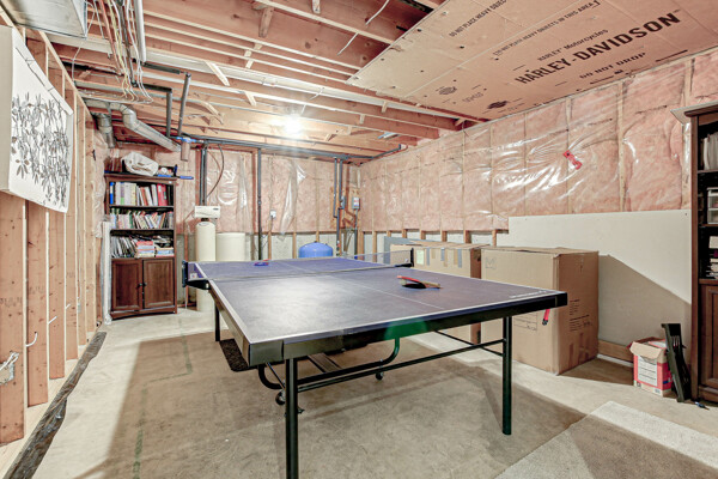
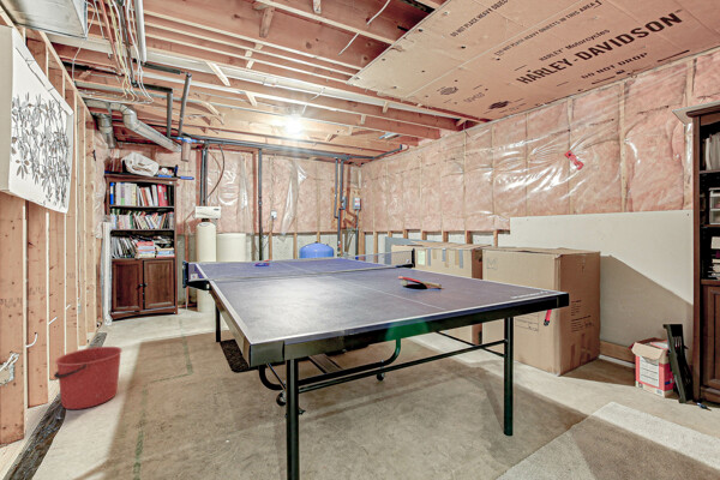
+ bucket (89, 377)
